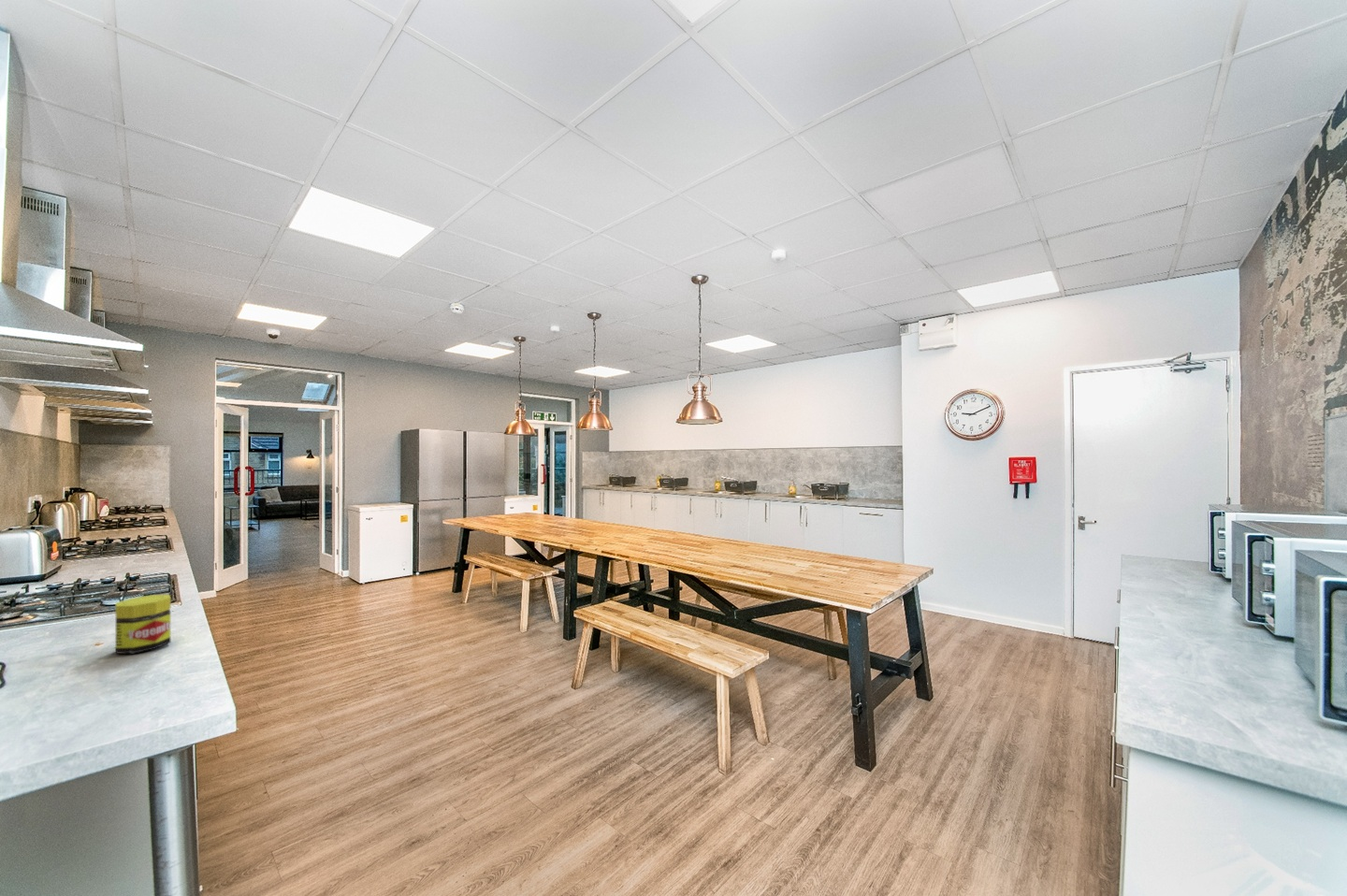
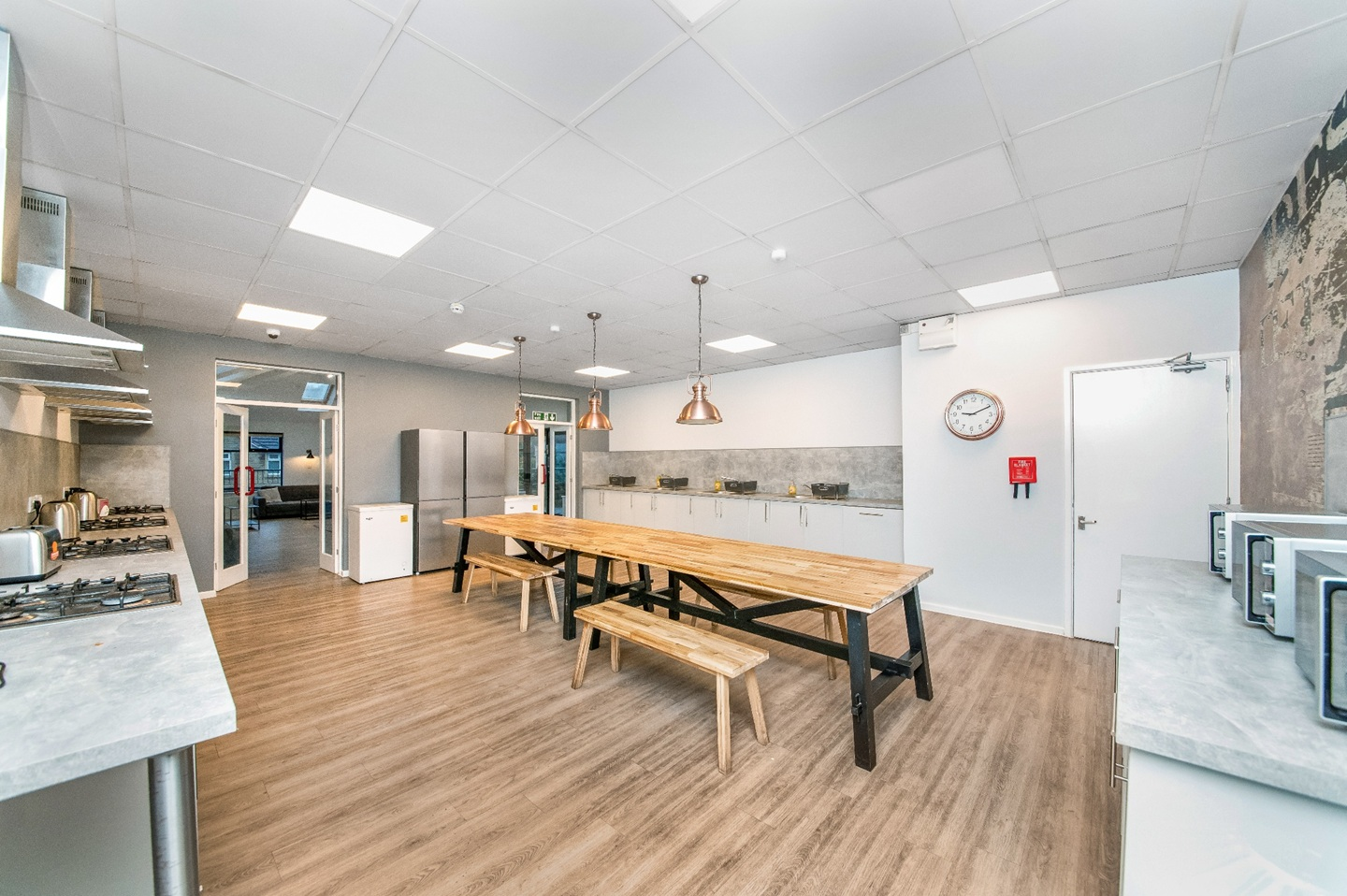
- jar (143, 624)
